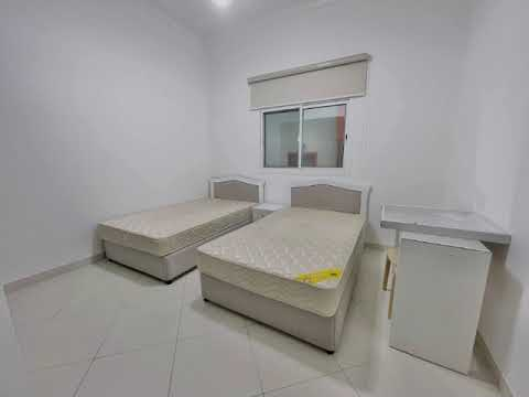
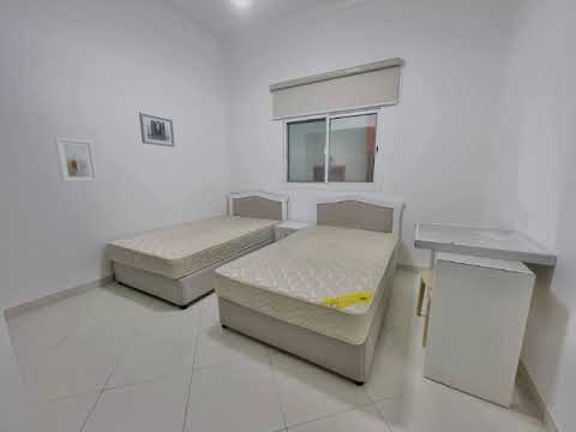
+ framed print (77, 161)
+ wall art (157, 130)
